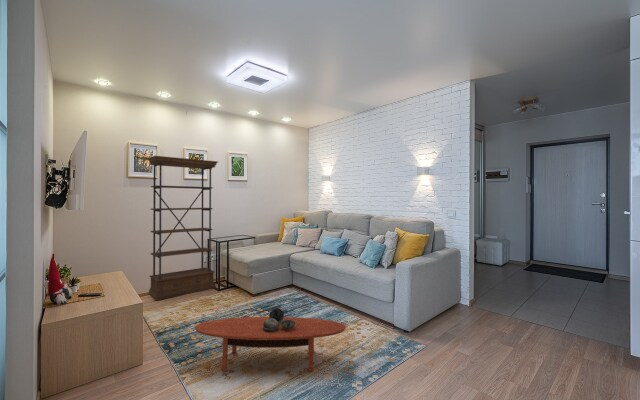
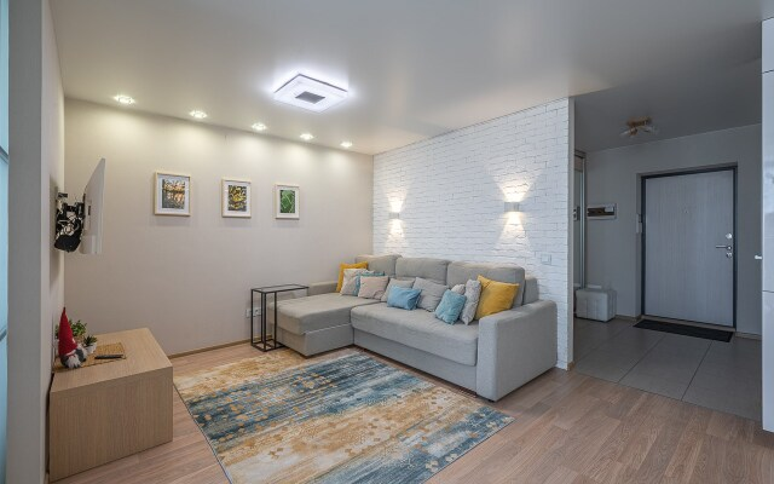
- coffee table (270, 343)
- decorative bowl (277, 319)
- bookshelf (182, 225)
